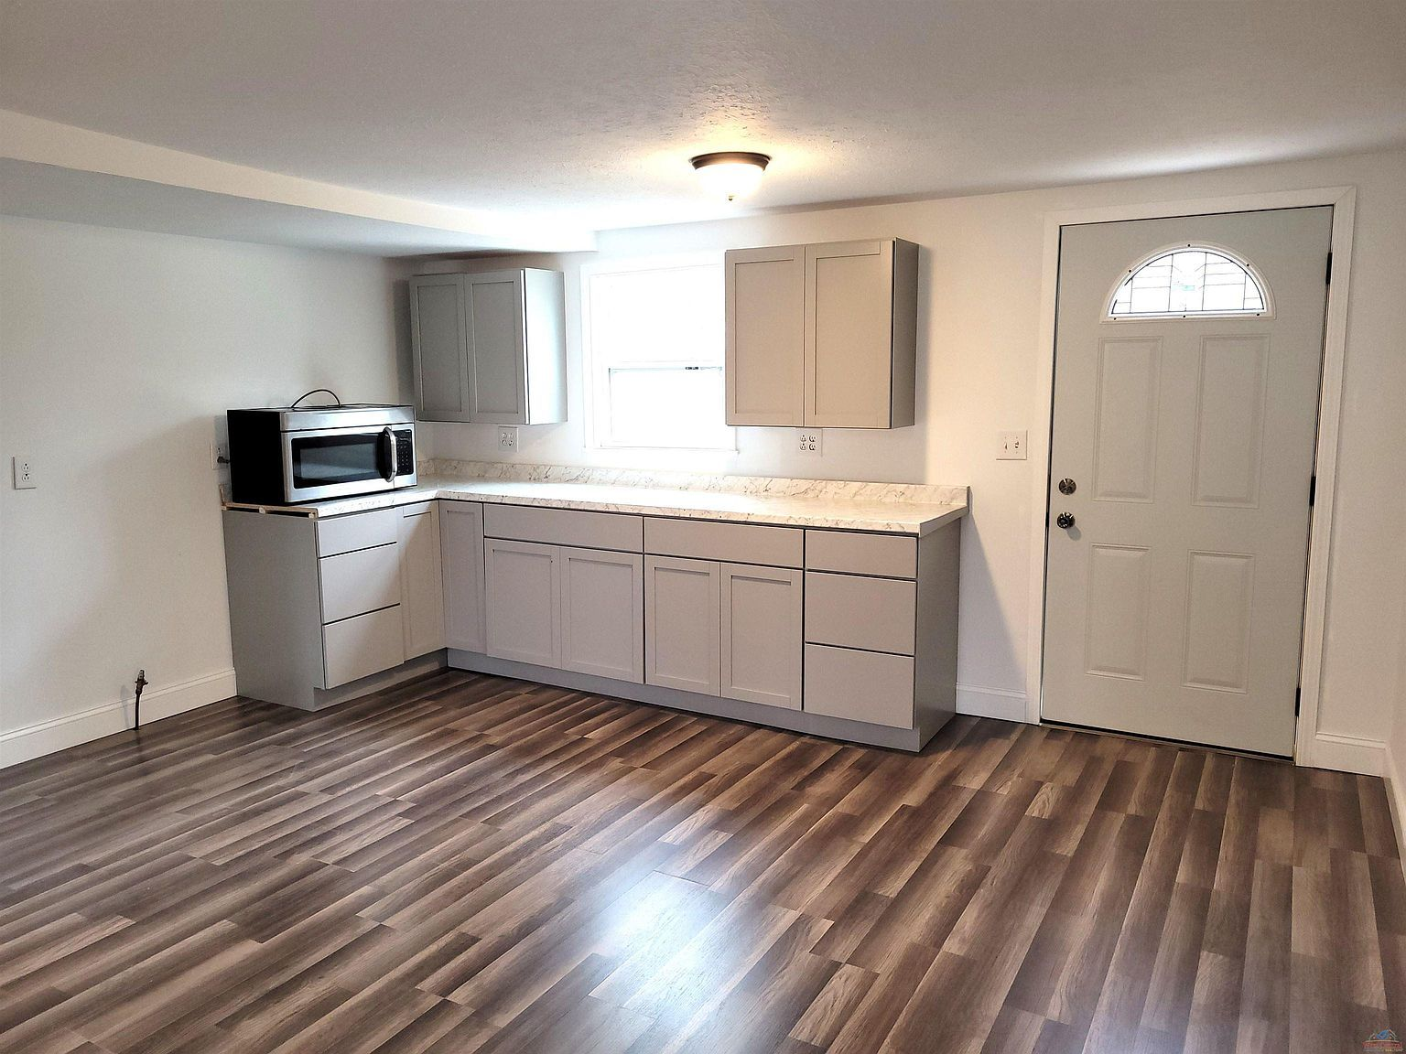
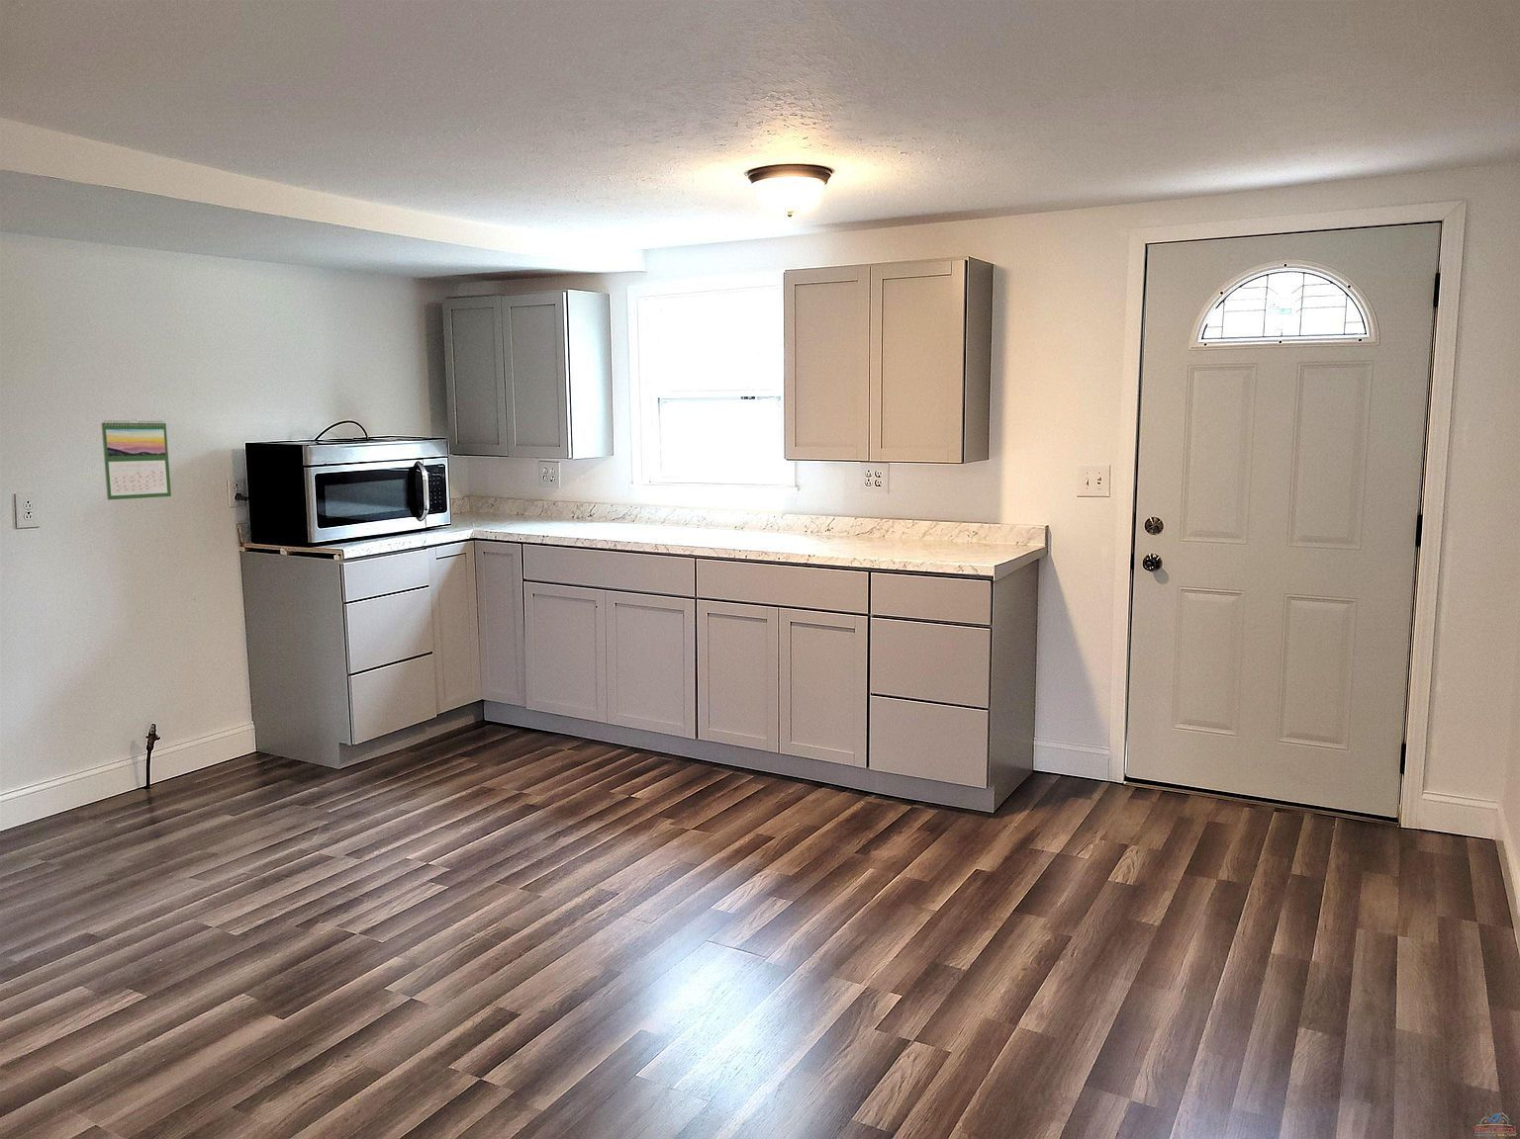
+ calendar (136, 458)
